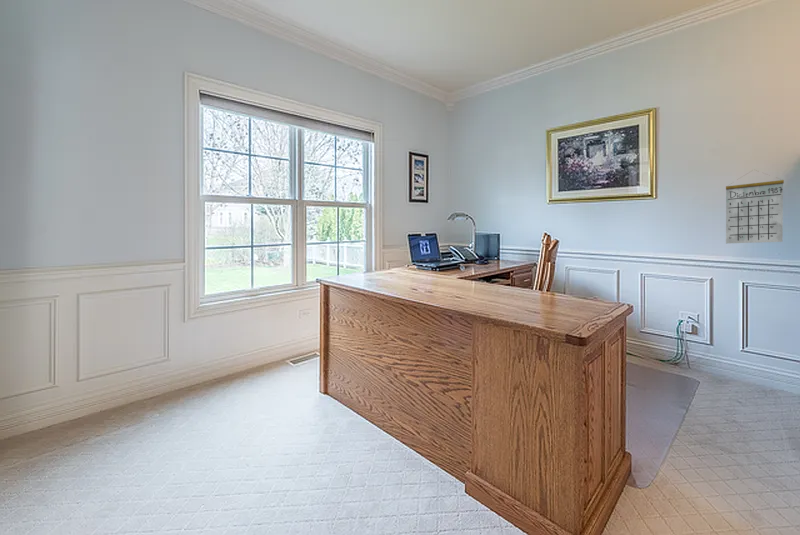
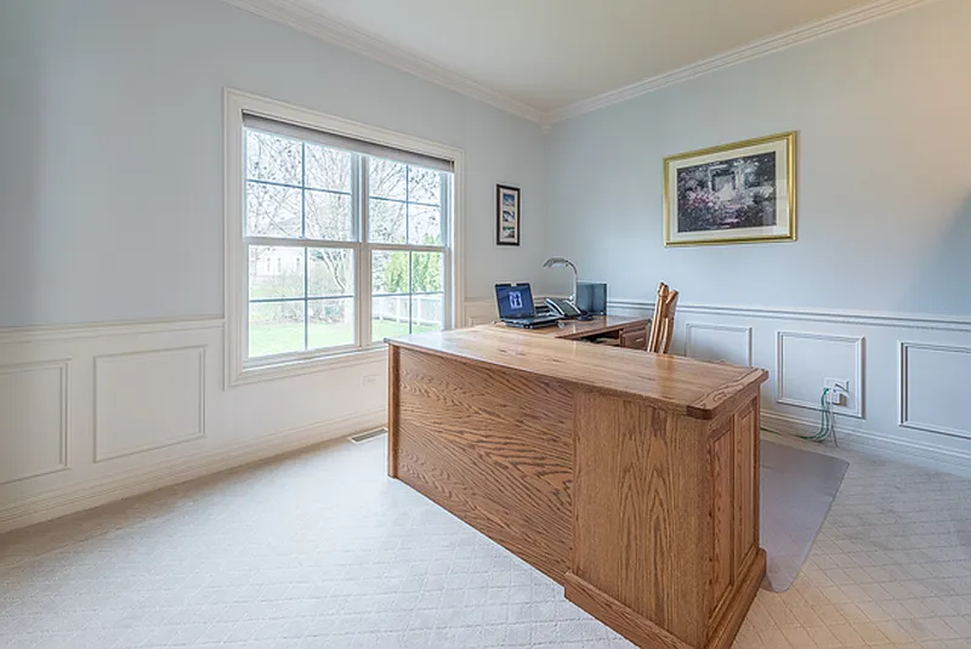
- calendar (753, 205)
